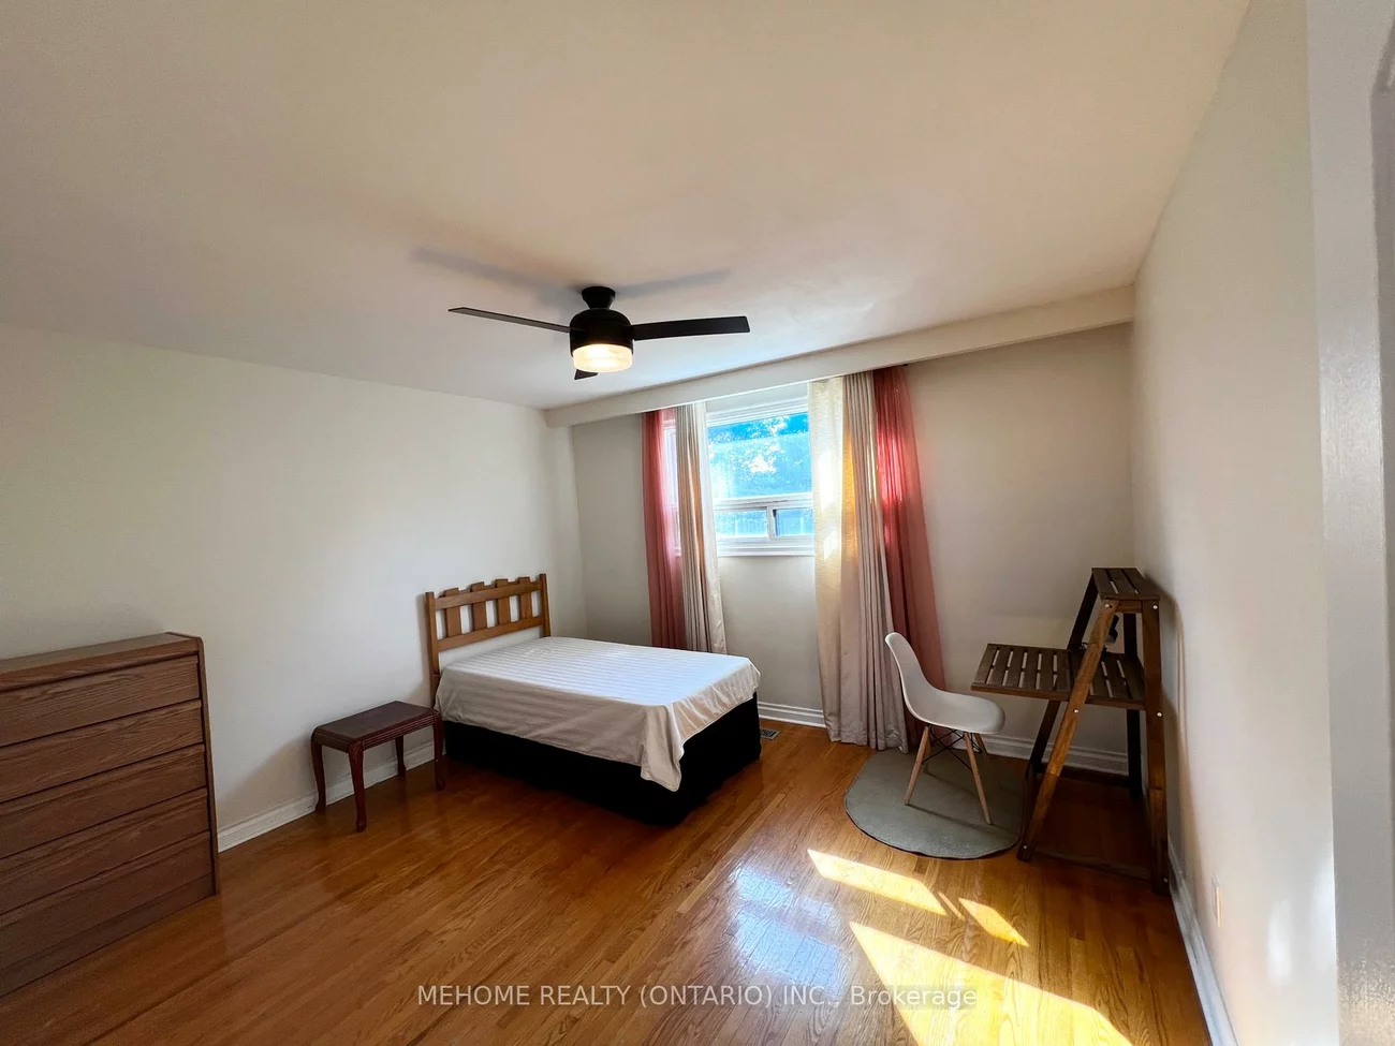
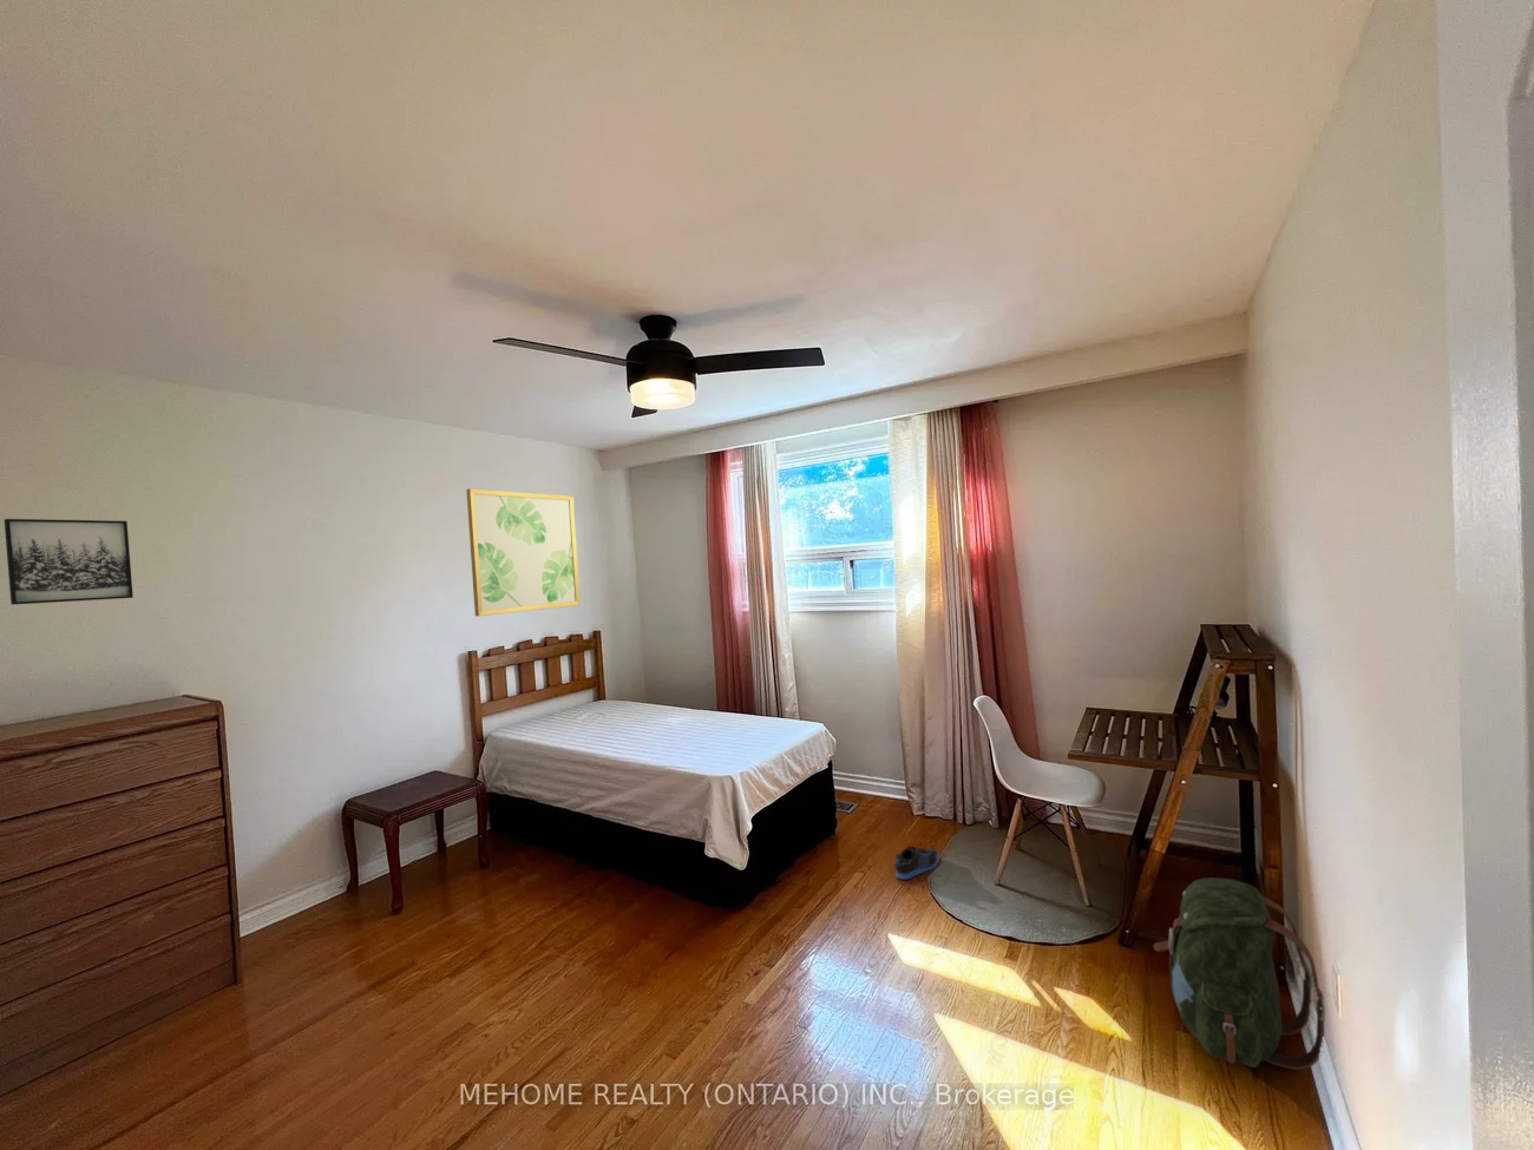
+ wall art (528, 551)
+ sneaker (917, 856)
+ wall art (71, 561)
+ backpack (1232, 964)
